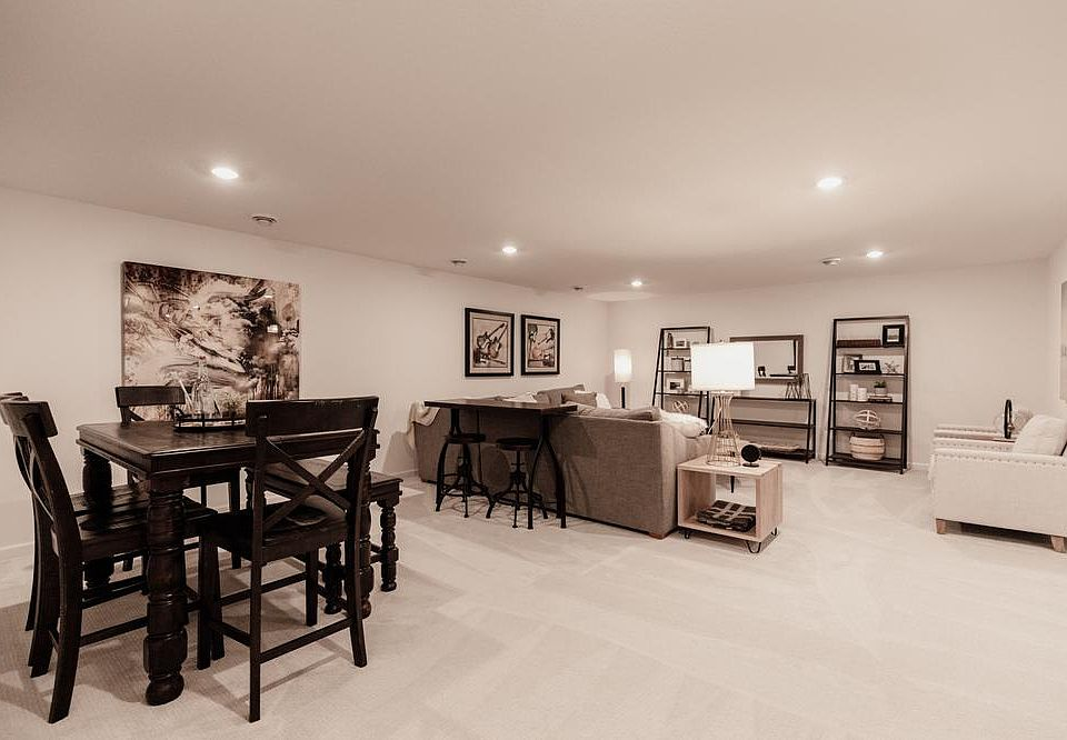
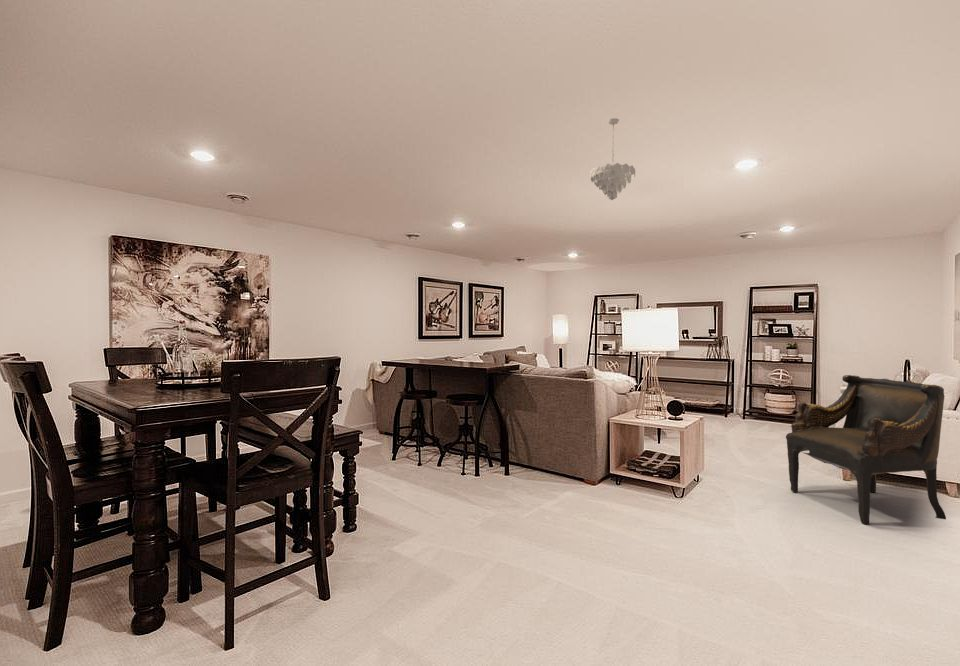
+ armchair (860, 442)
+ pendant light (612, 160)
